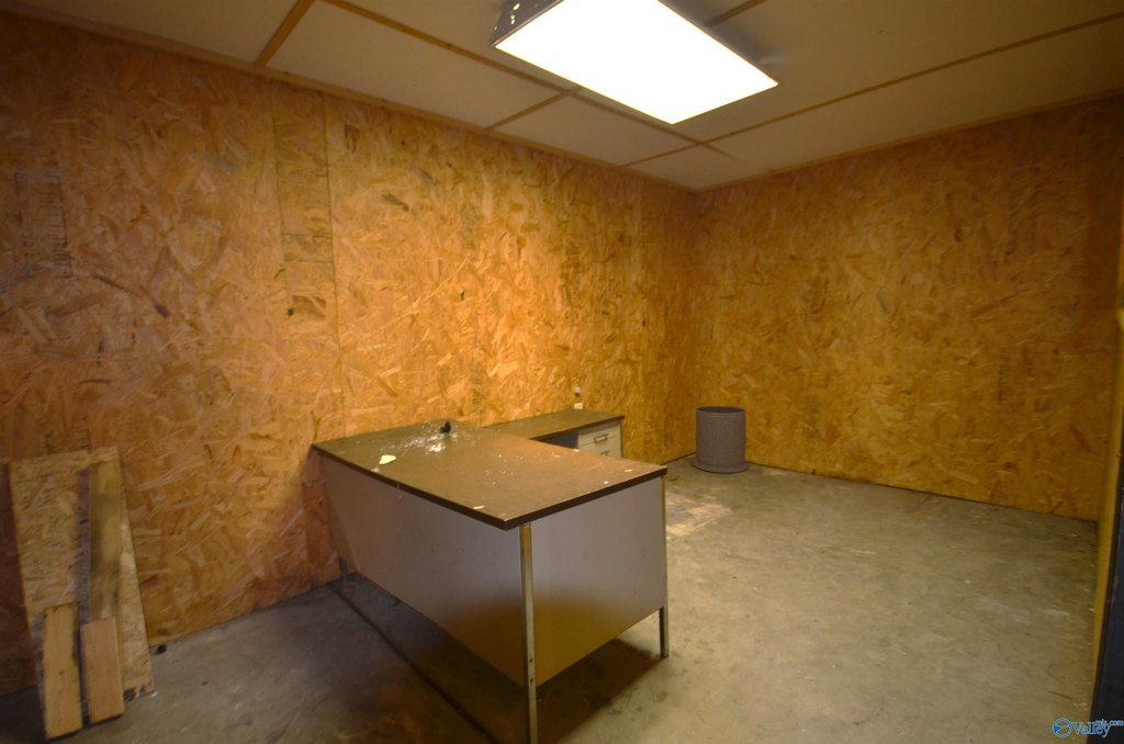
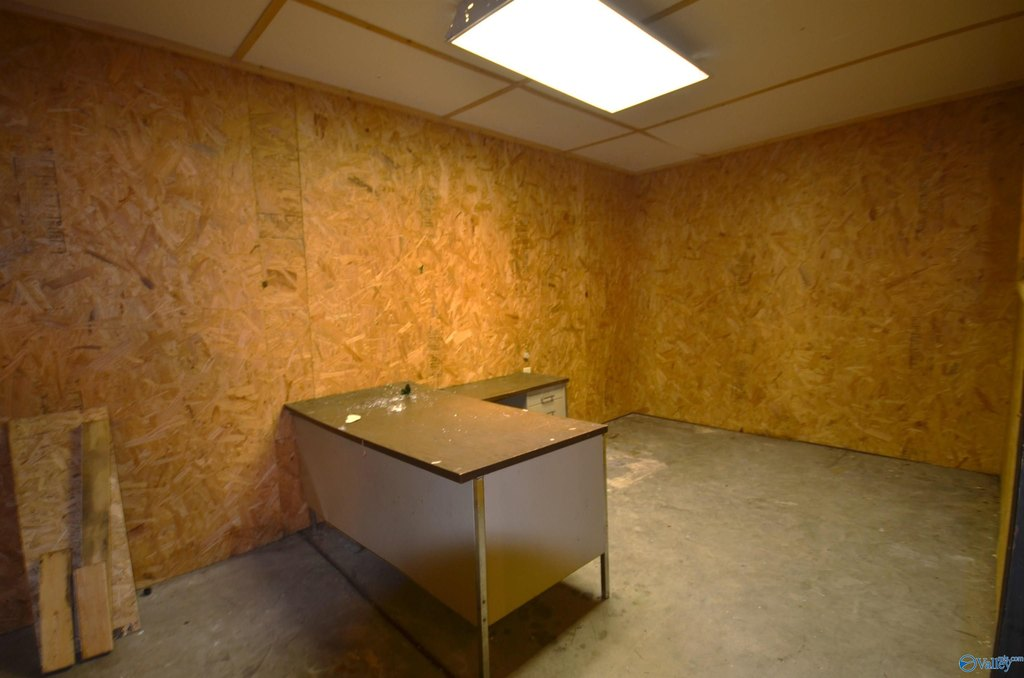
- trash can (720, 437)
